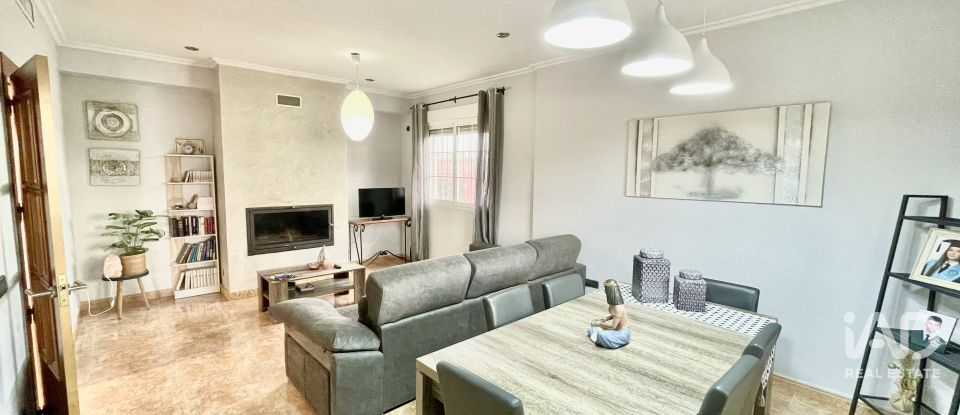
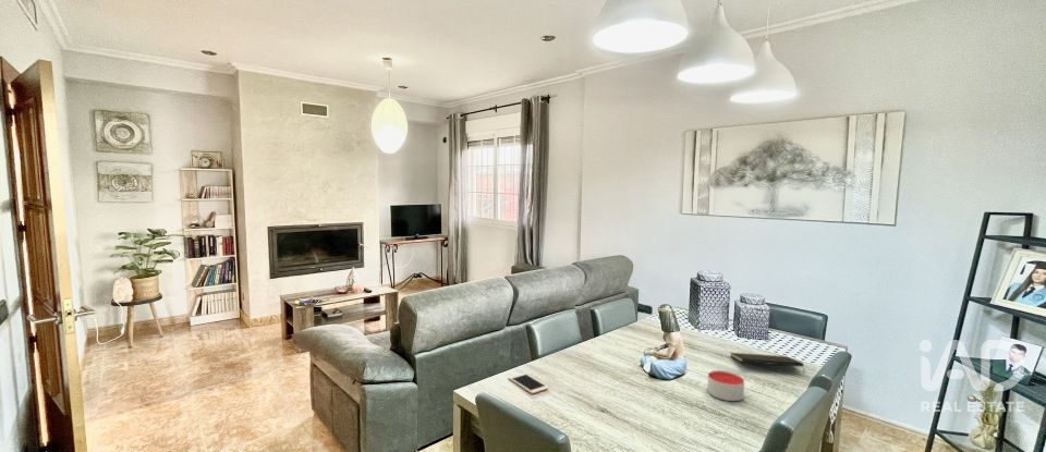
+ cell phone (527, 382)
+ candle (725, 384)
+ notepad (764, 358)
